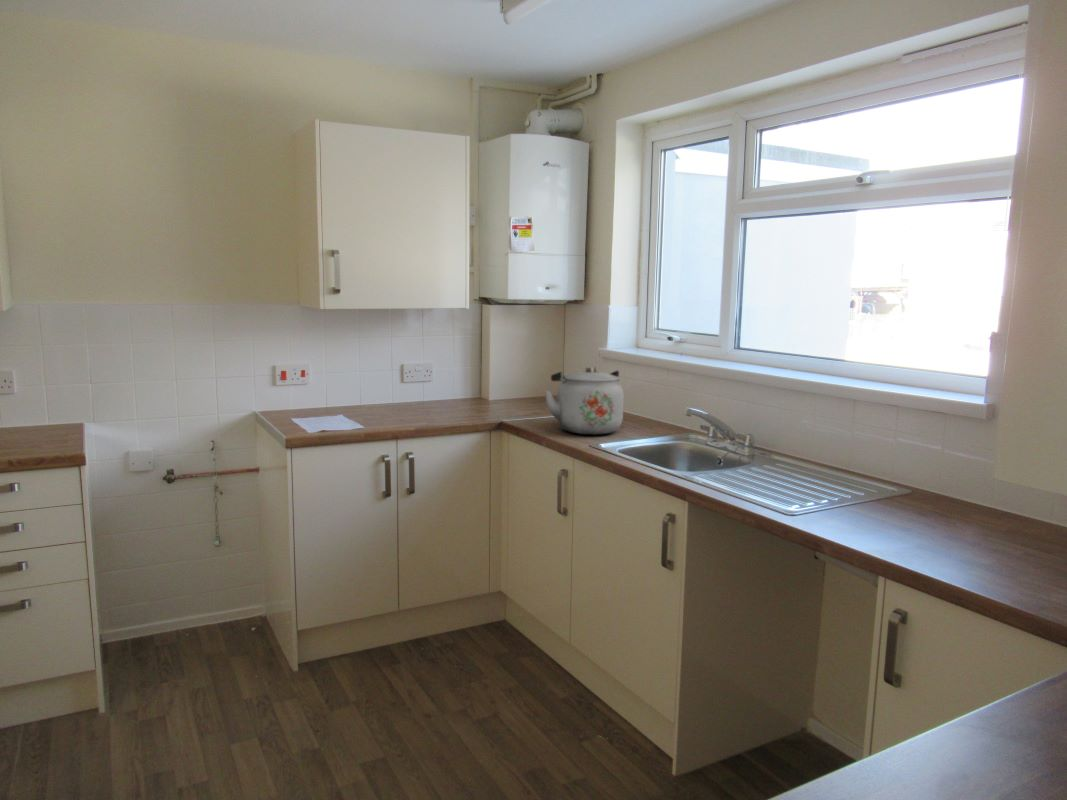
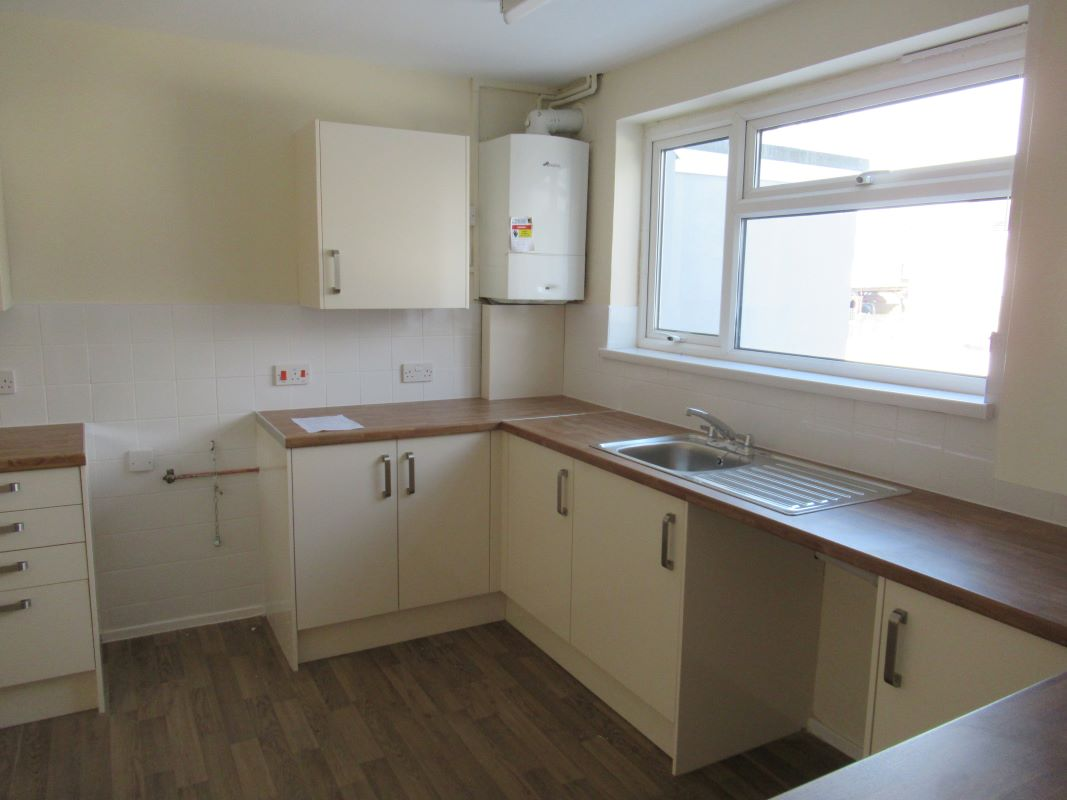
- kettle (582, 398)
